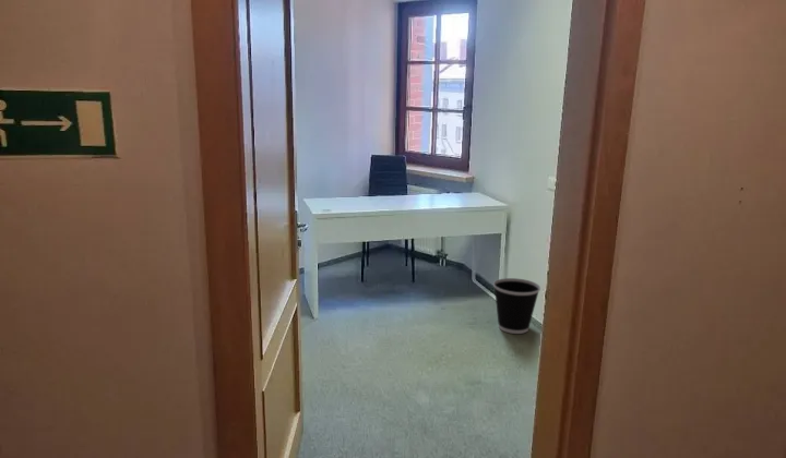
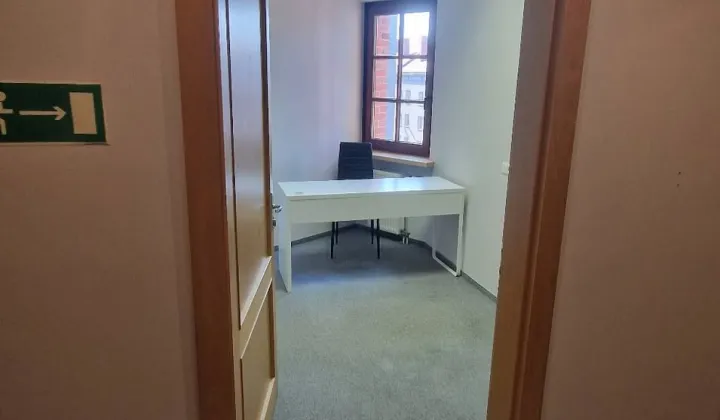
- wastebasket (514, 306)
